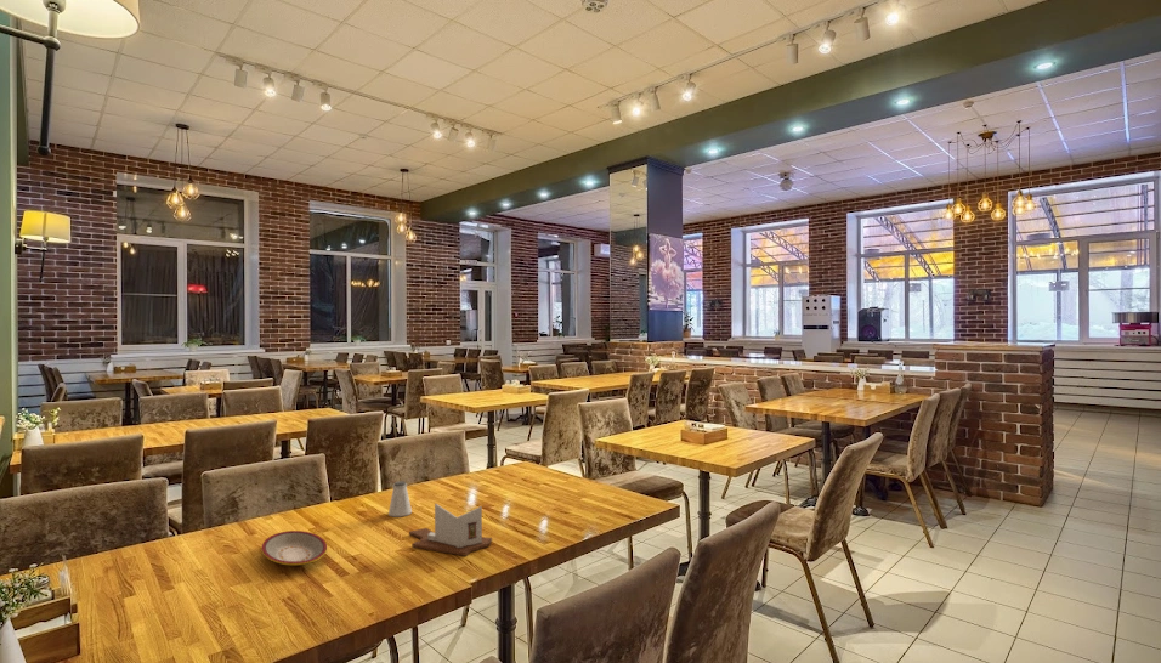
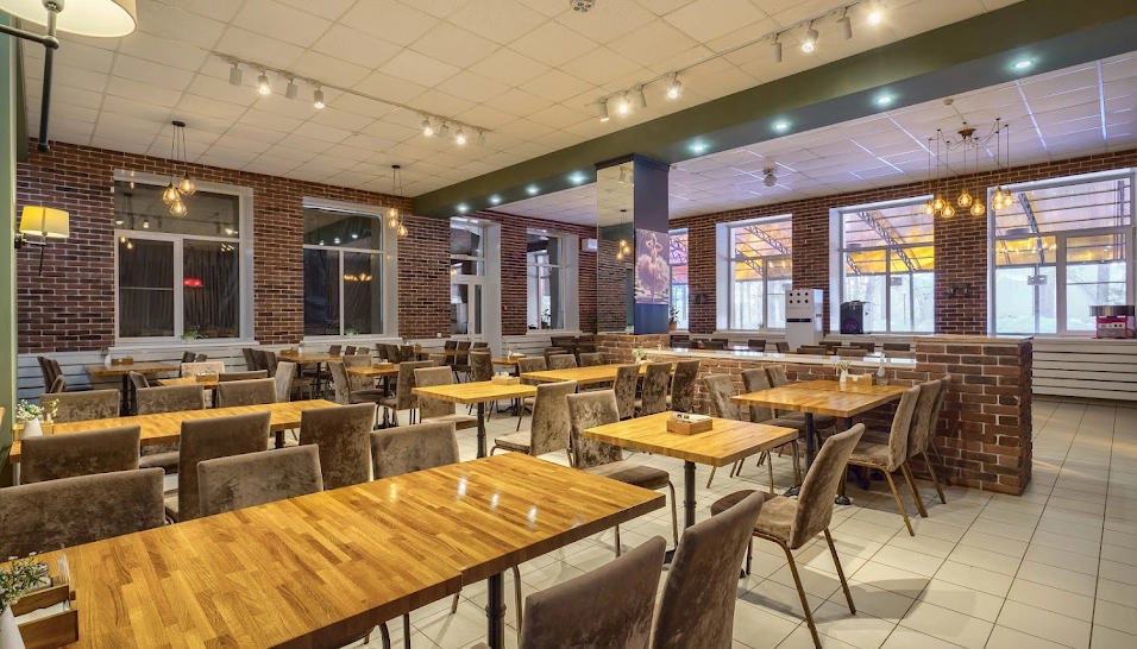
- plate (294, 550)
- saltshaker (400, 497)
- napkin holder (449, 521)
